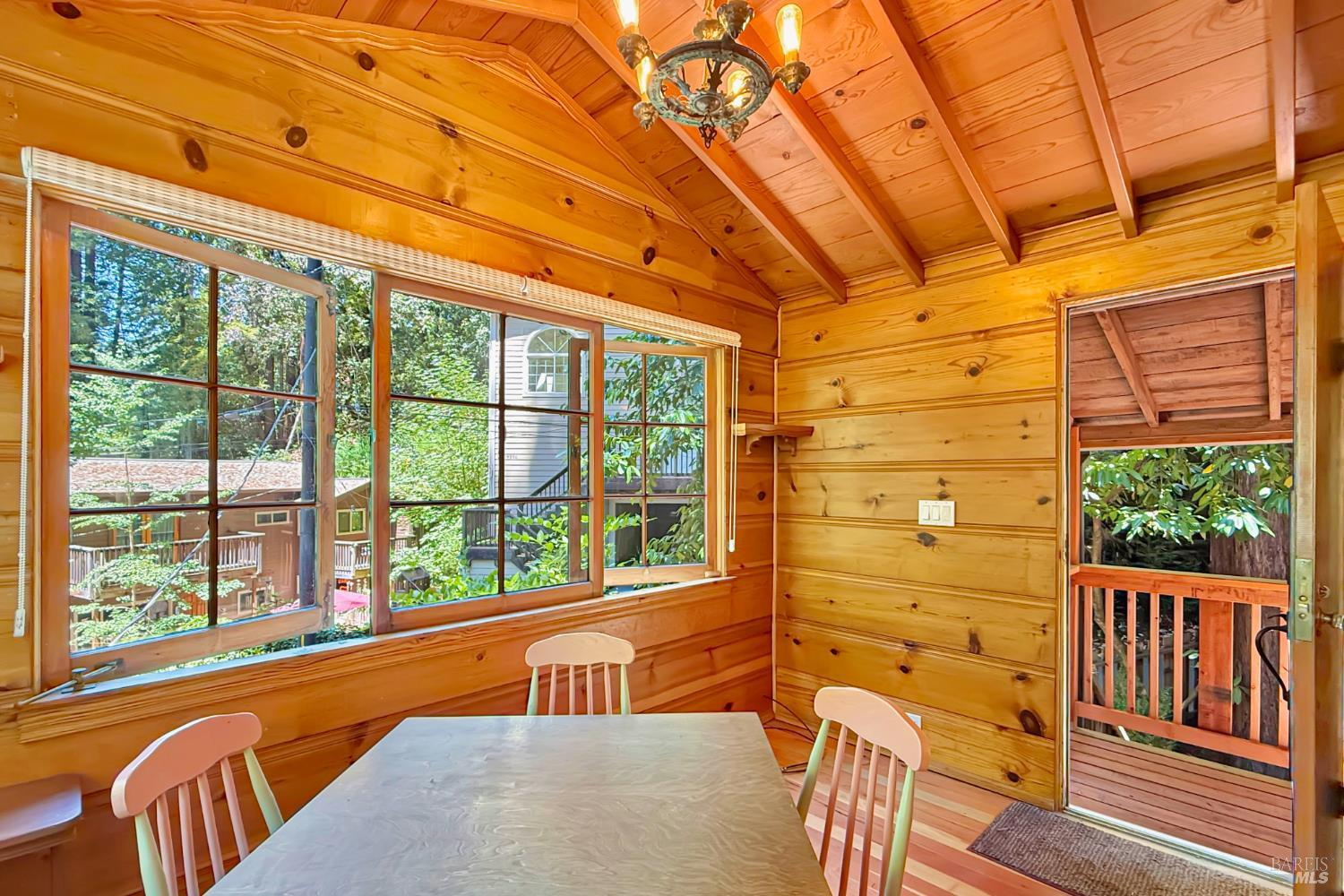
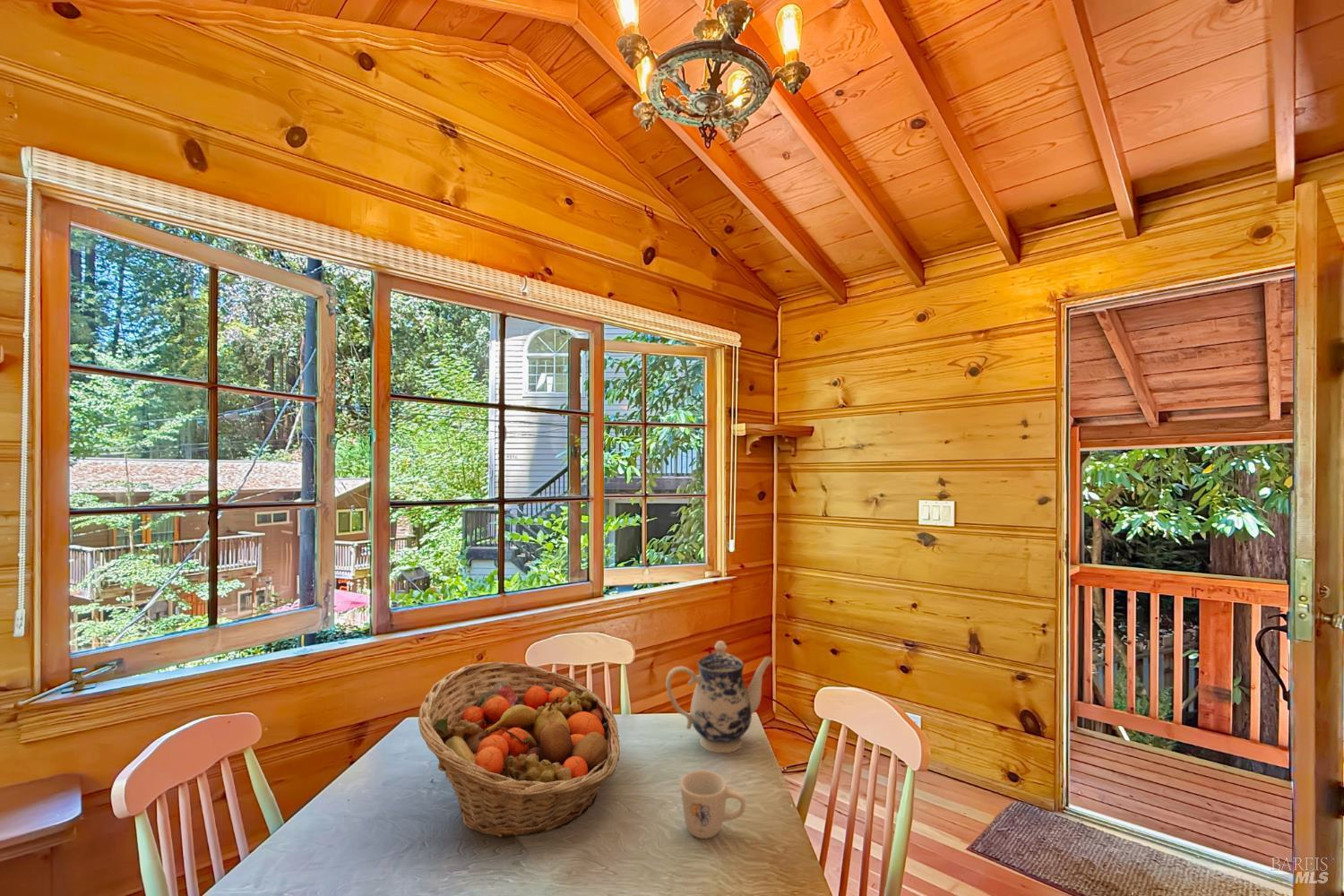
+ mug (712, 806)
+ fruit basket (525, 736)
+ teapot (720, 692)
